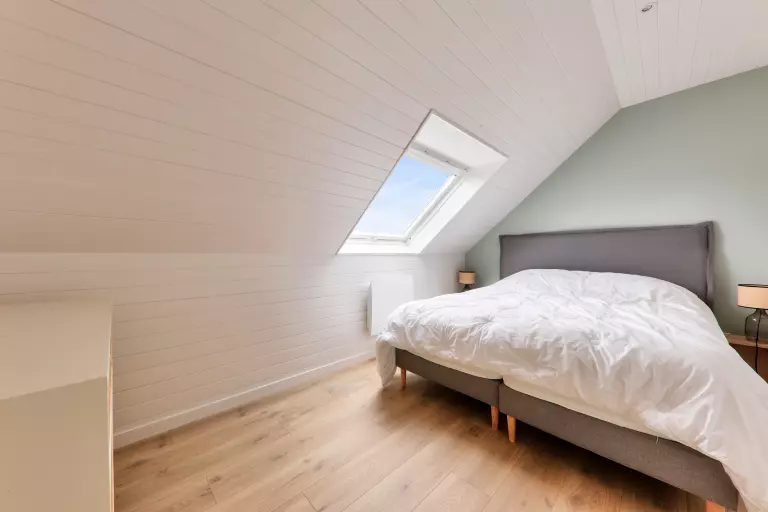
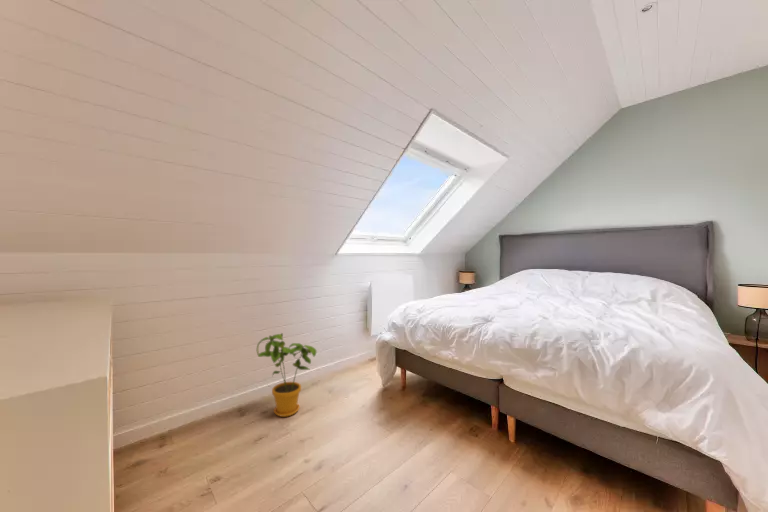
+ house plant (283, 366)
